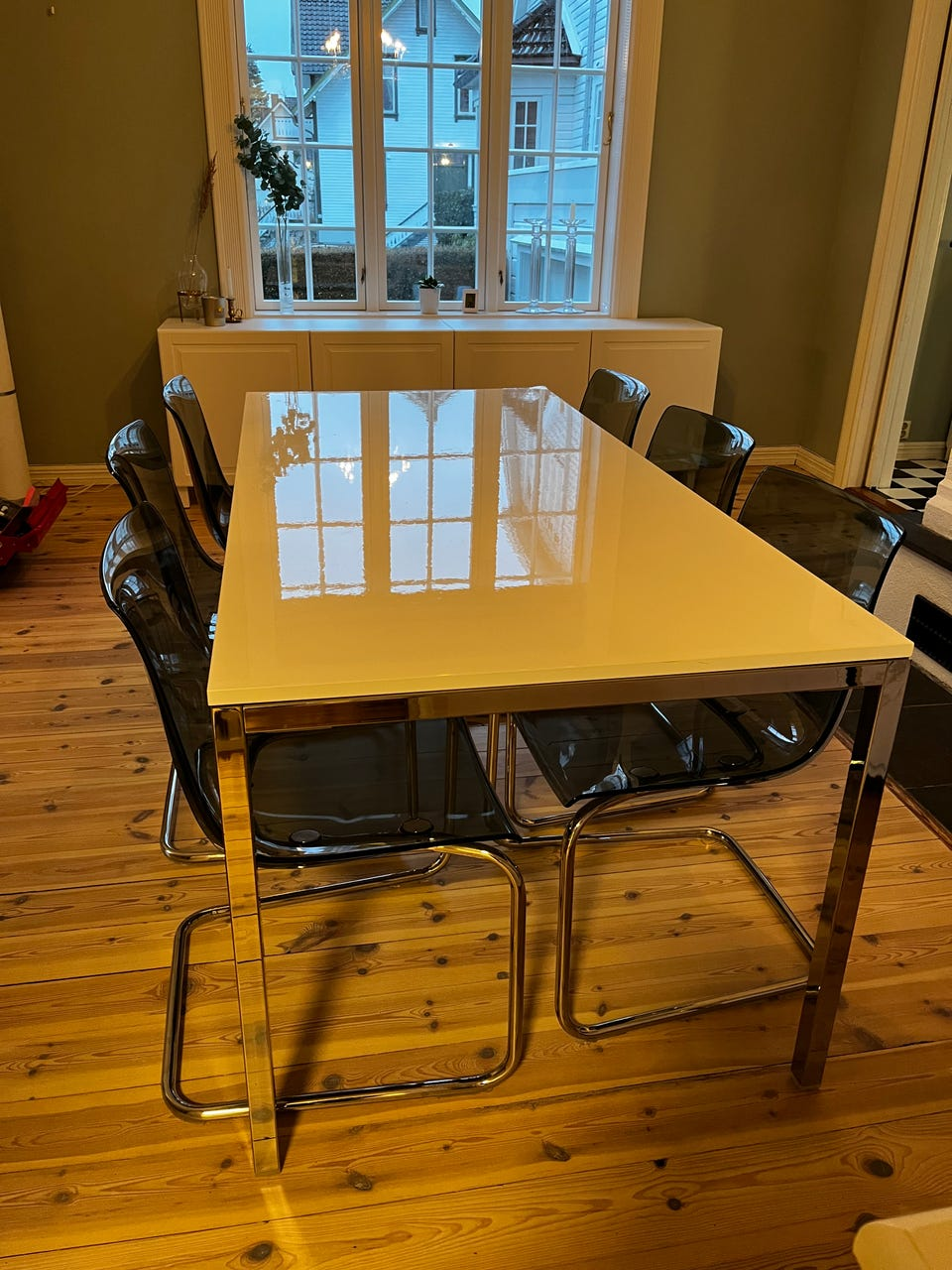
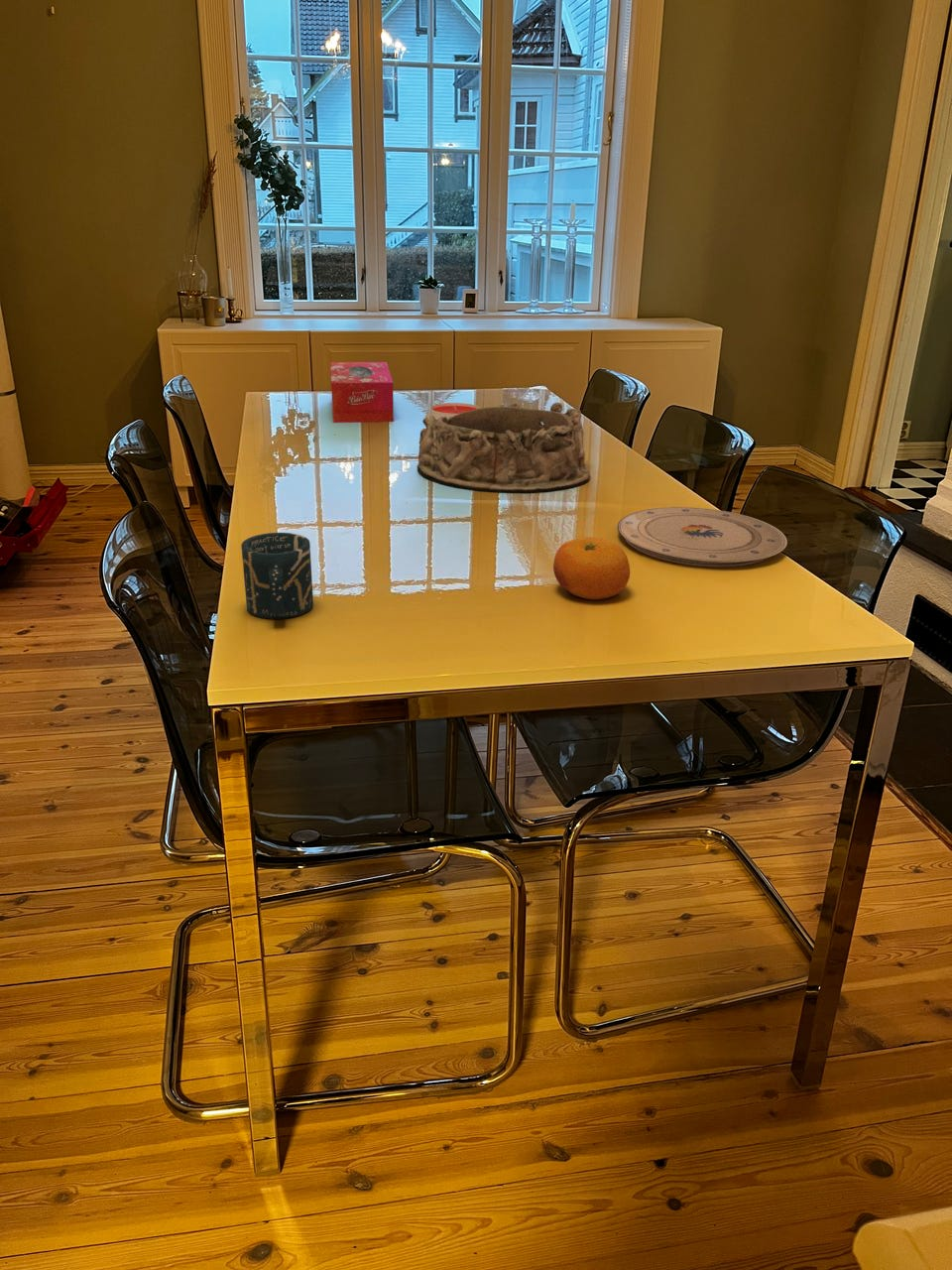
+ candle (454, 415)
+ cup (278, 578)
+ fruit (591, 568)
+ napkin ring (506, 444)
+ plate (700, 536)
+ tissue box (360, 391)
